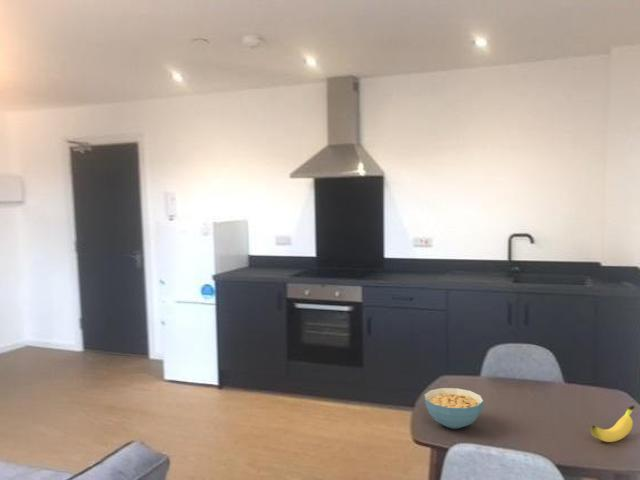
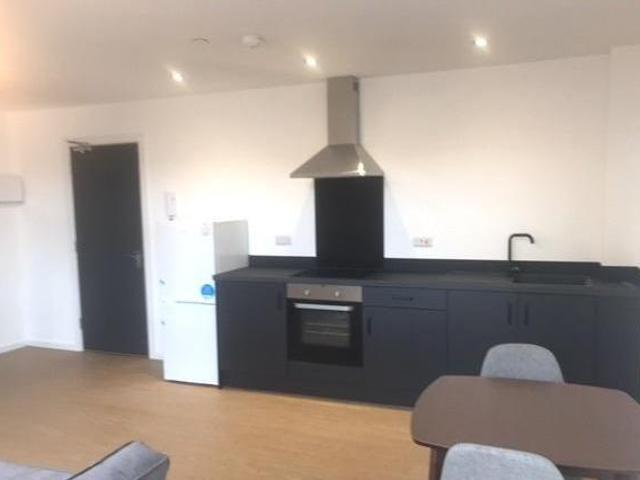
- cereal bowl (453, 411)
- banana (614, 425)
